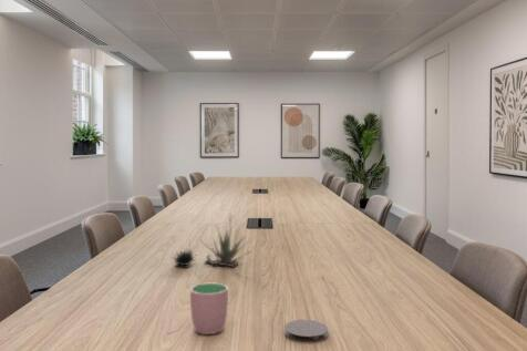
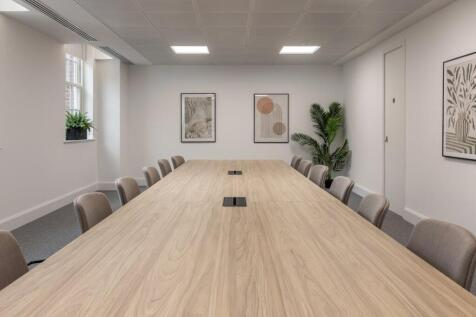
- succulent plant (213, 238)
- cup (208, 306)
- coaster (306, 330)
